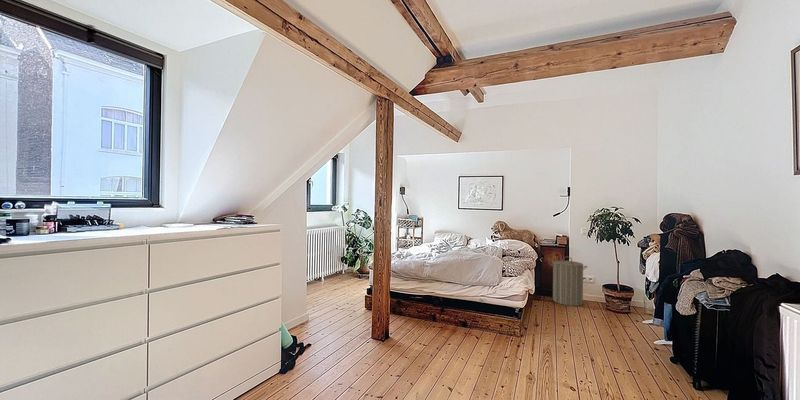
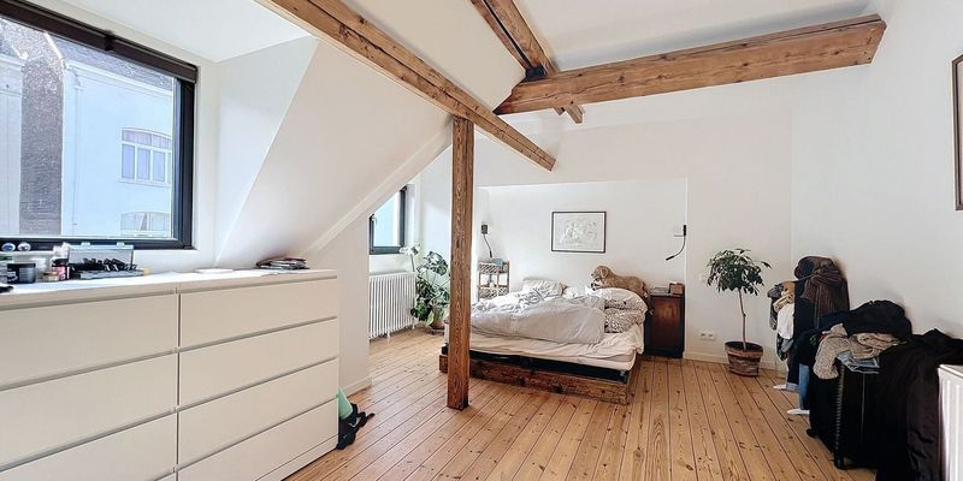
- laundry hamper (567, 279)
